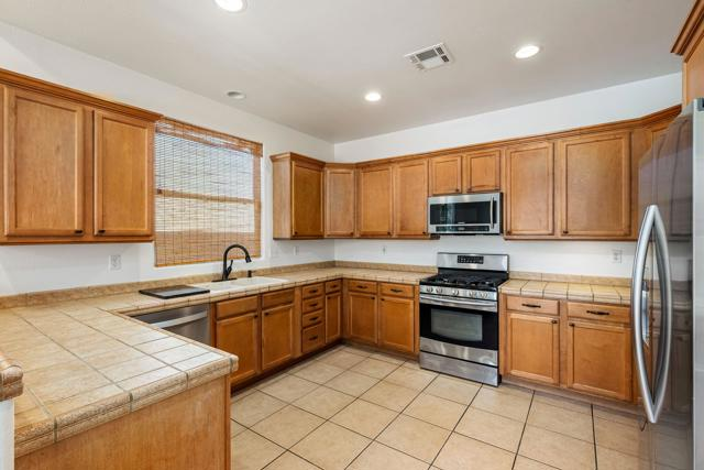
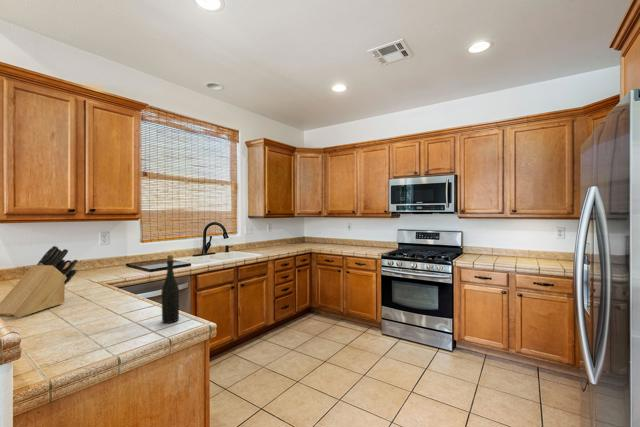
+ knife block (40, 278)
+ bottle (170, 288)
